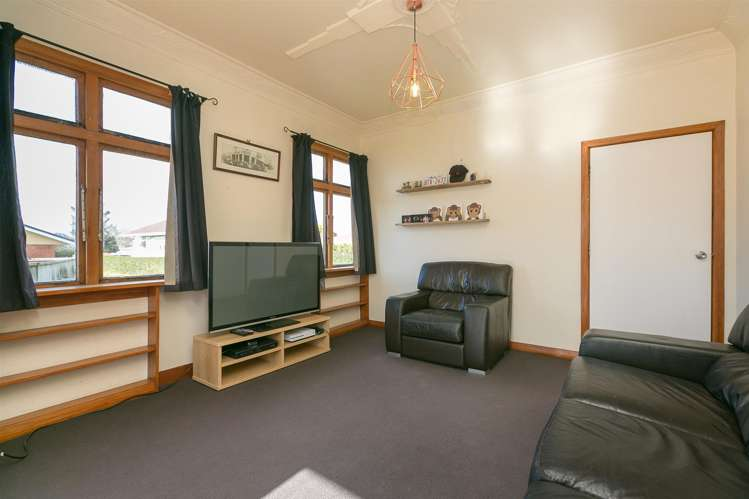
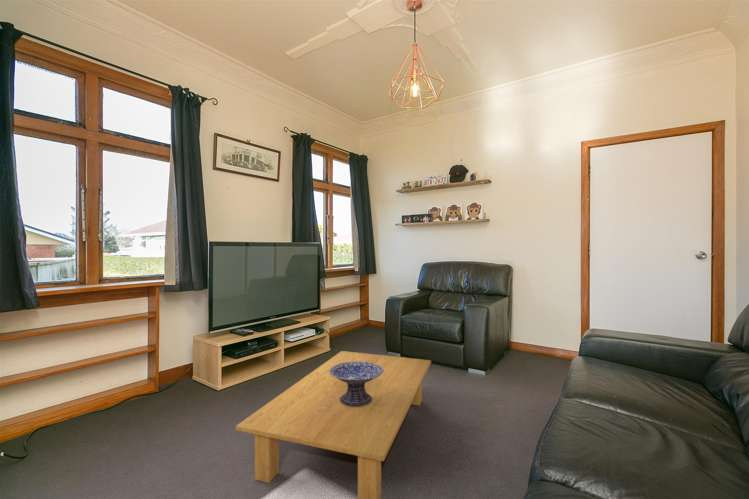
+ coffee table (355, 408)
+ decorative bowl (356, 383)
